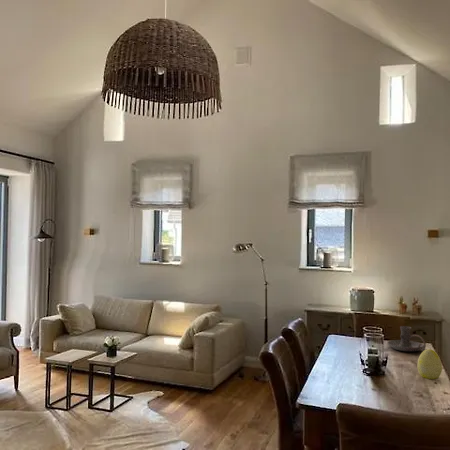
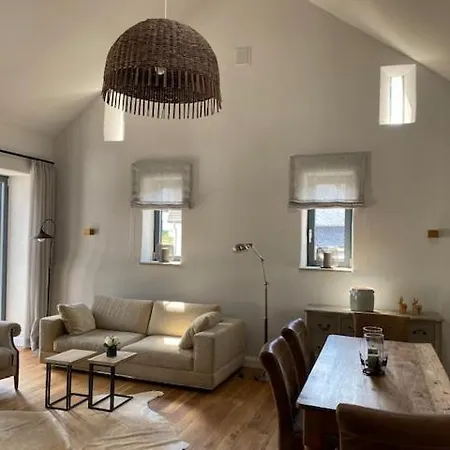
- candle holder (408, 339)
- decorative egg (429, 363)
